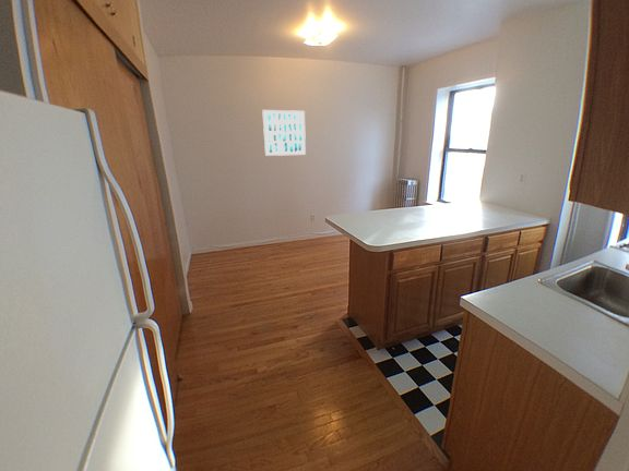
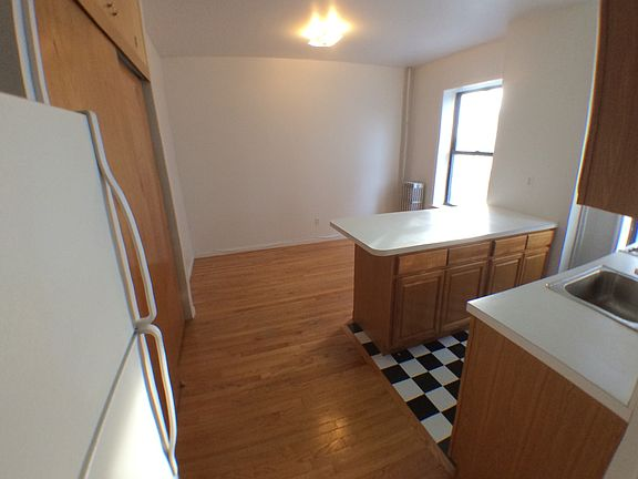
- wall art (284, 133)
